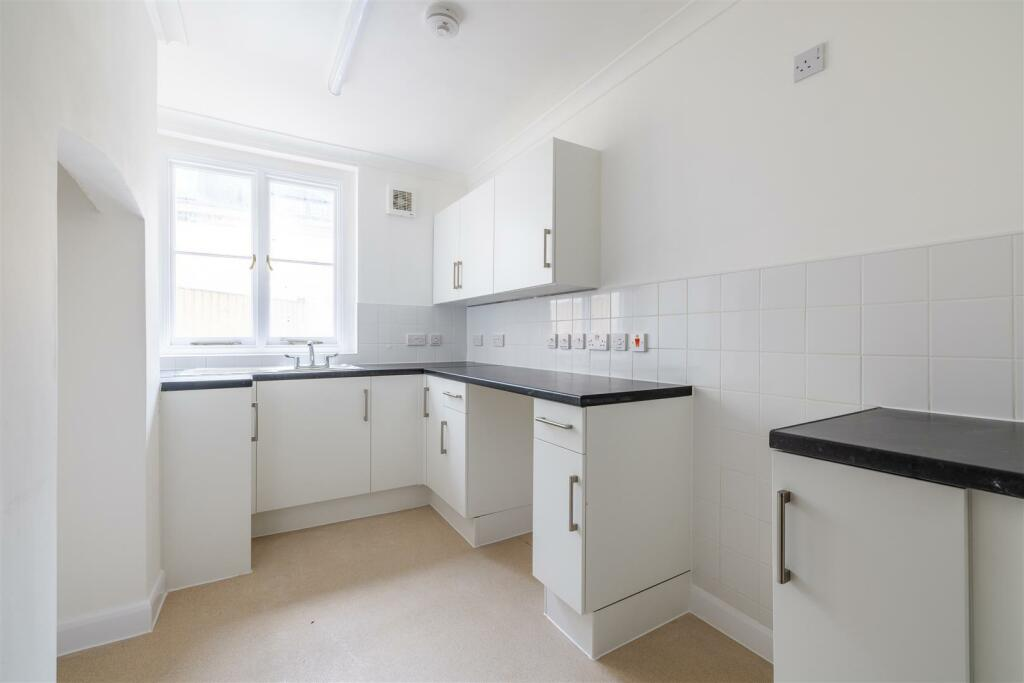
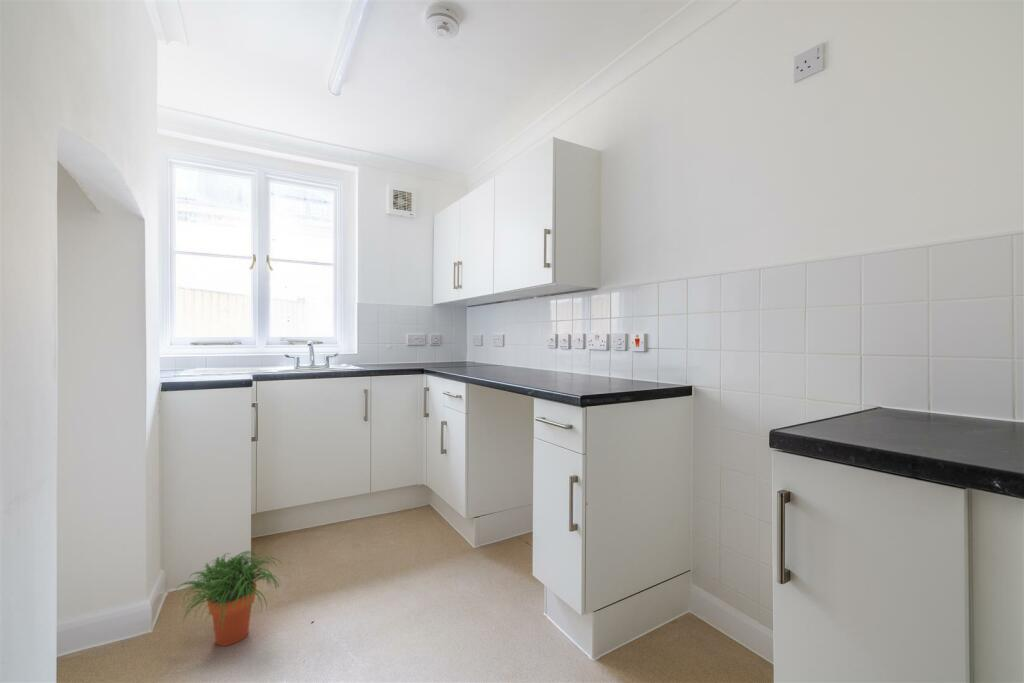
+ potted plant (232, 597)
